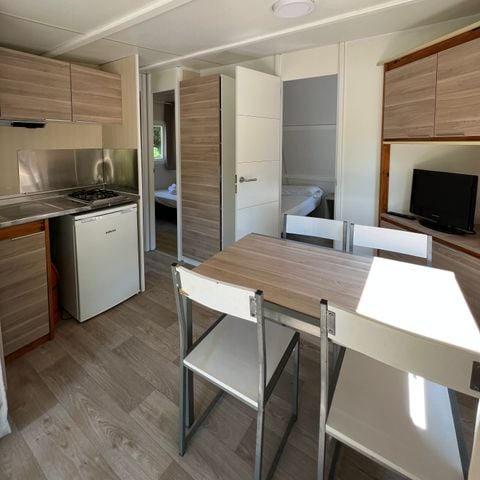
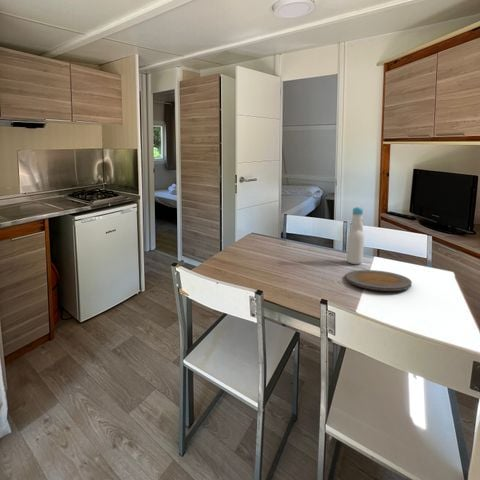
+ plate (377, 279)
+ bottle (356, 235)
